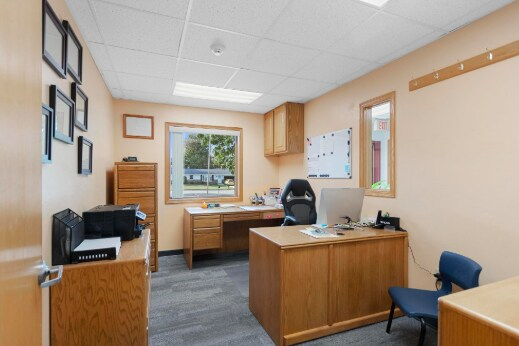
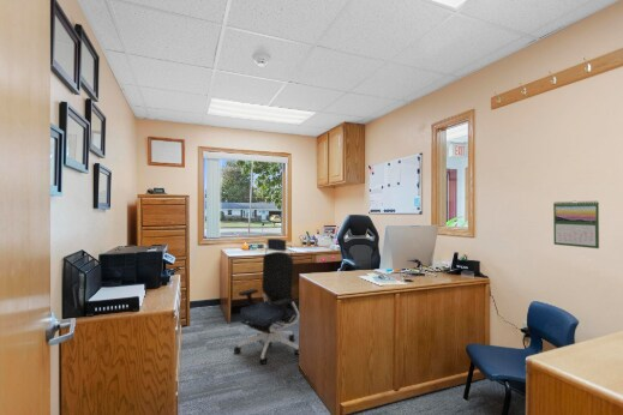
+ calendar (575, 223)
+ office chair (271, 293)
